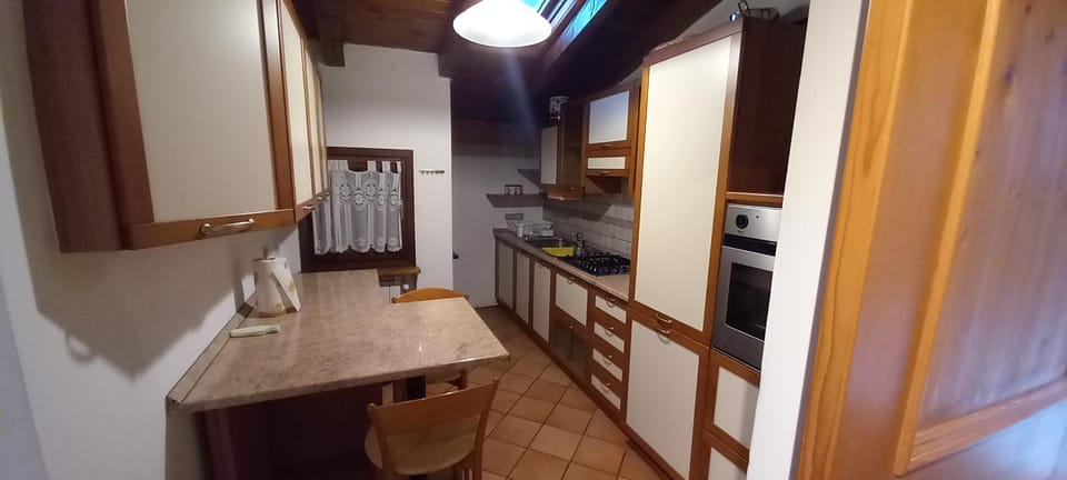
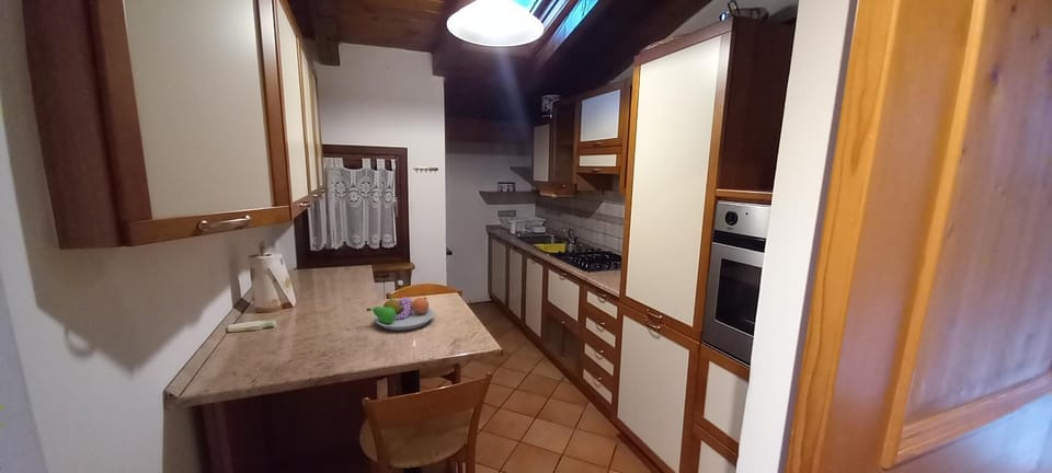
+ fruit bowl (402, 310)
